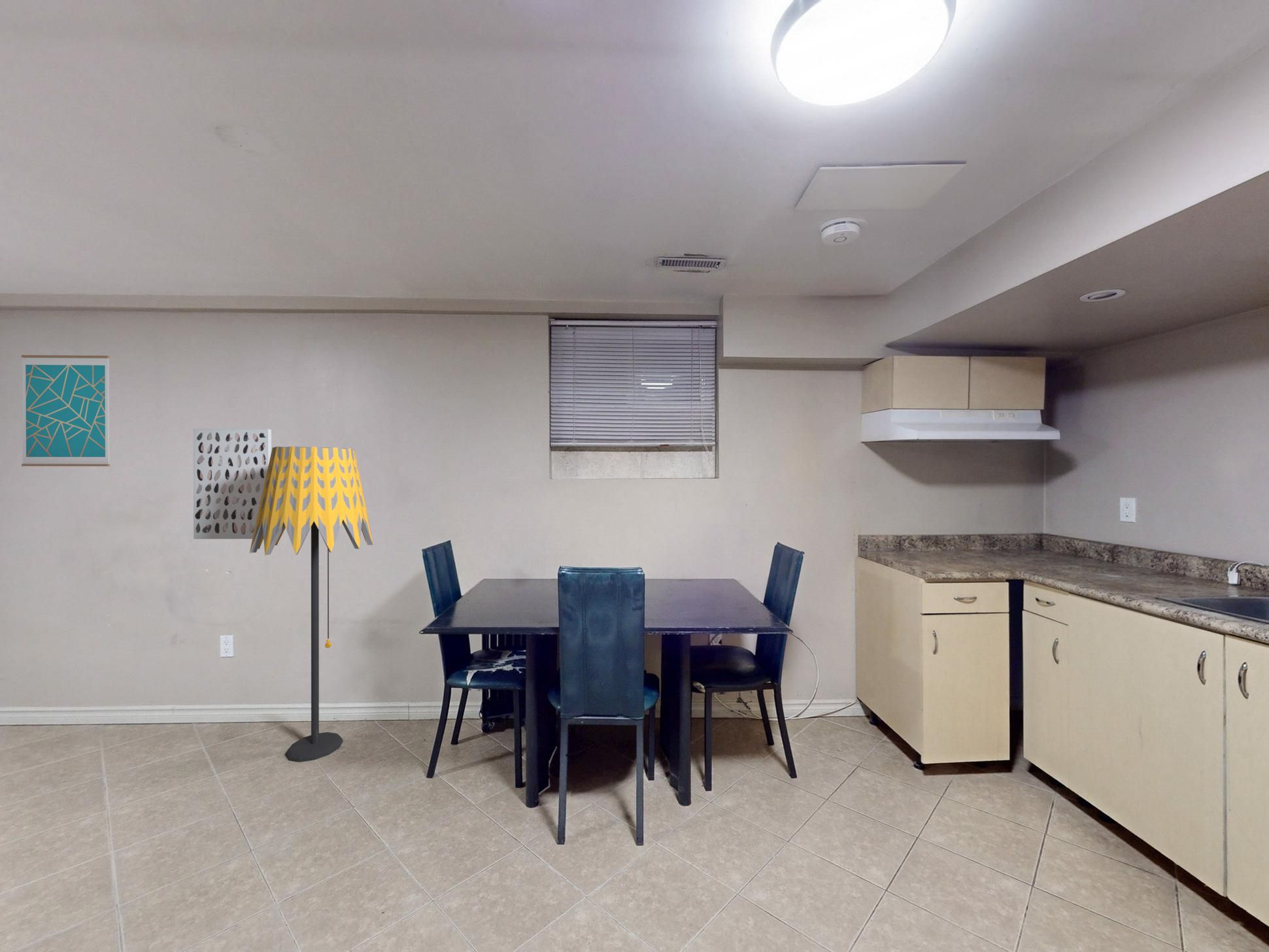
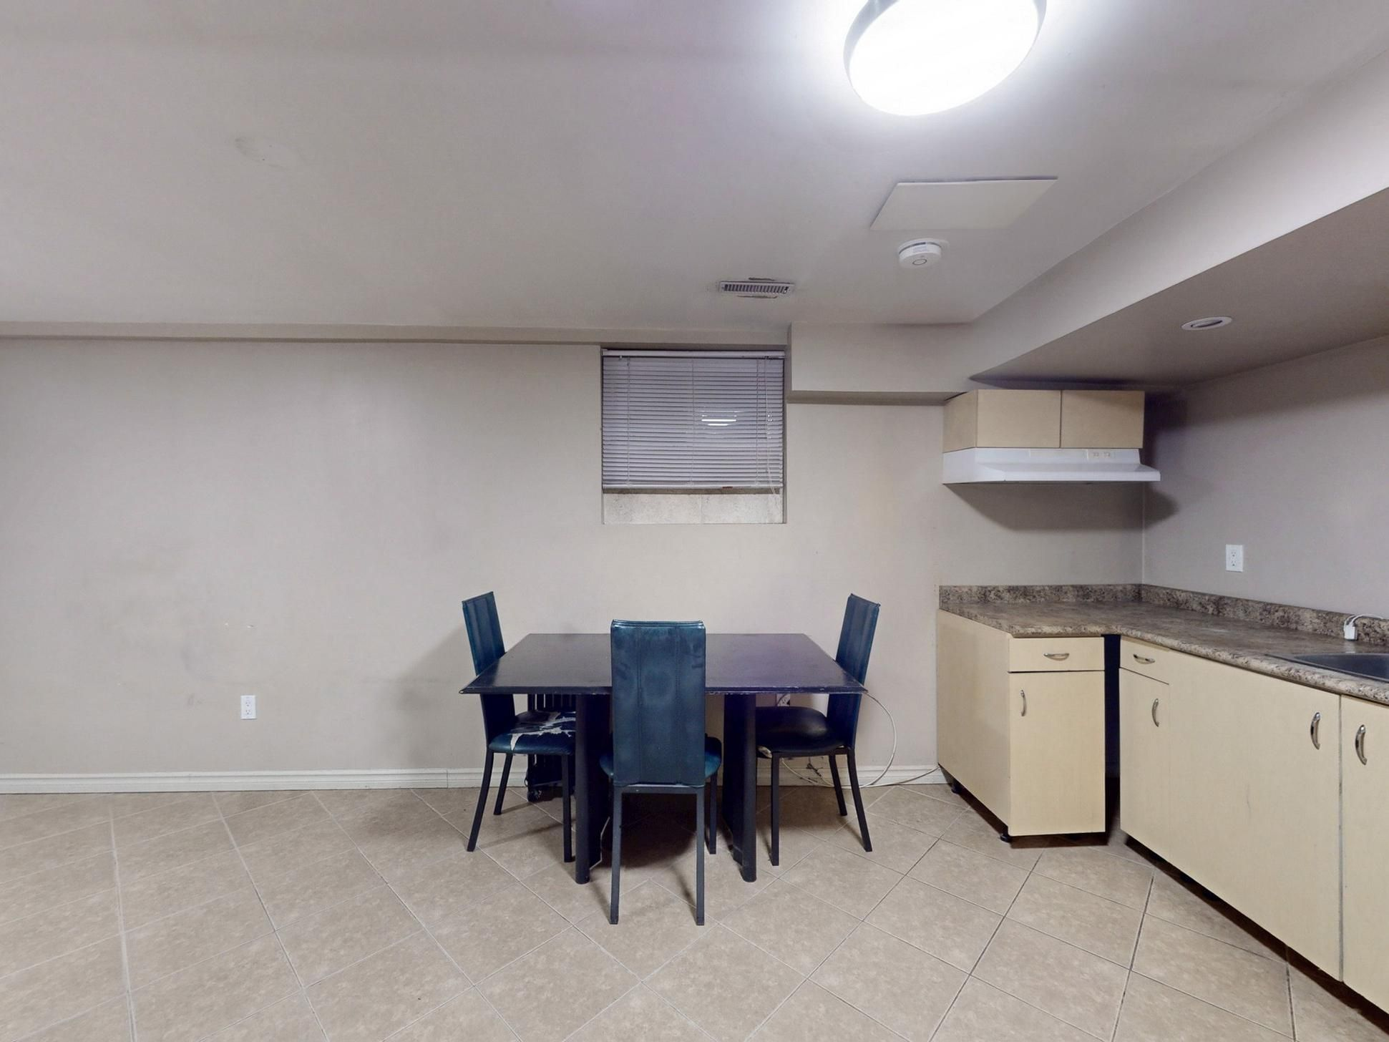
- wall art (232, 484)
- wall art (65, 411)
- floor lamp (314, 598)
